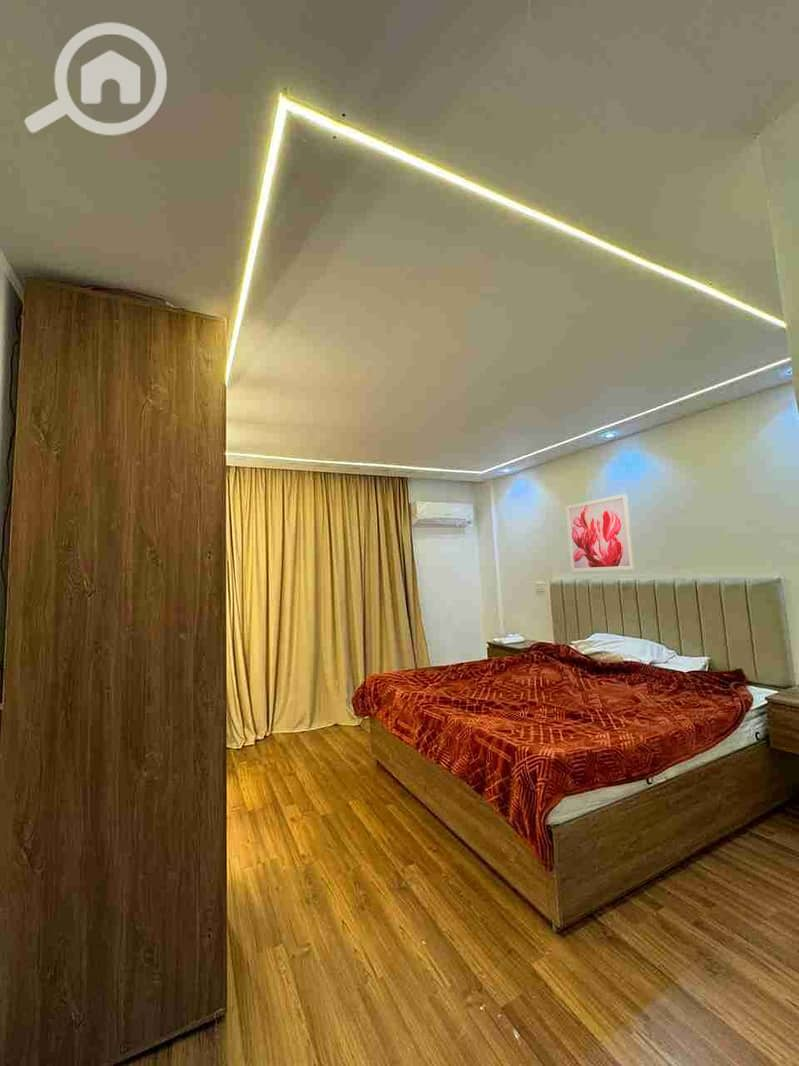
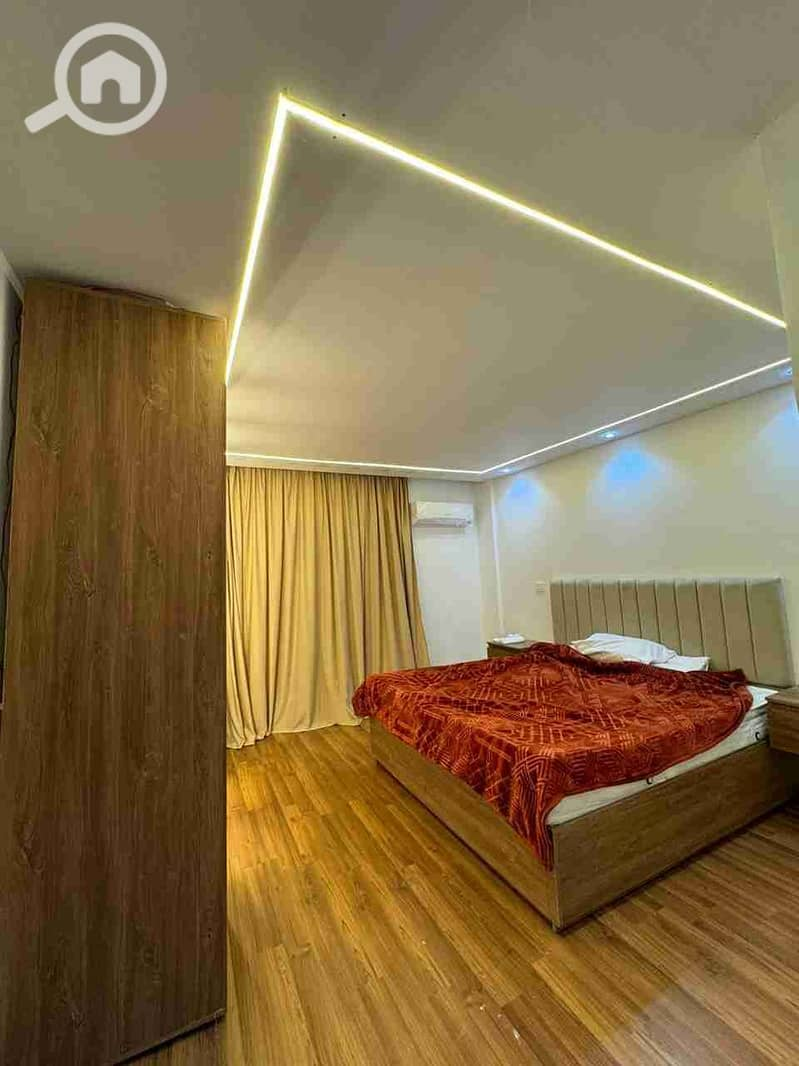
- wall art (597, 535)
